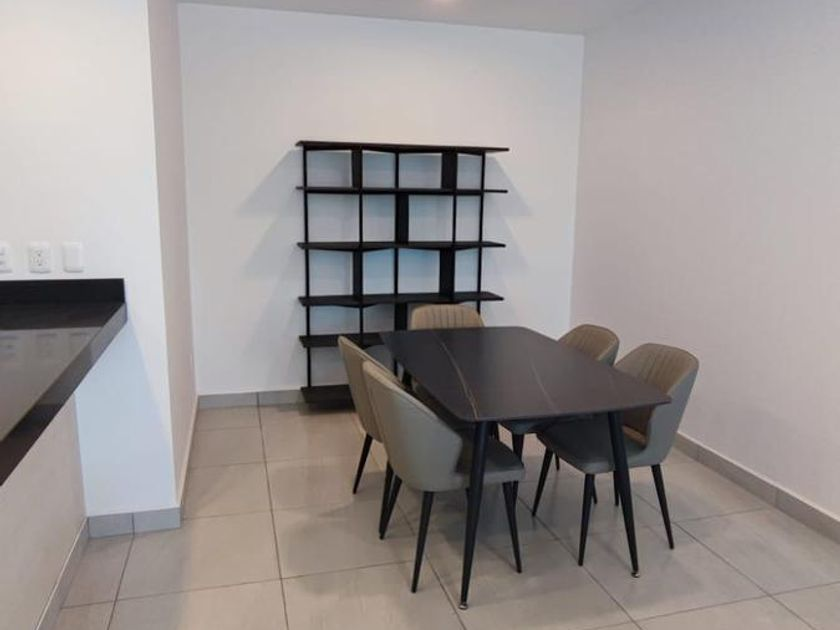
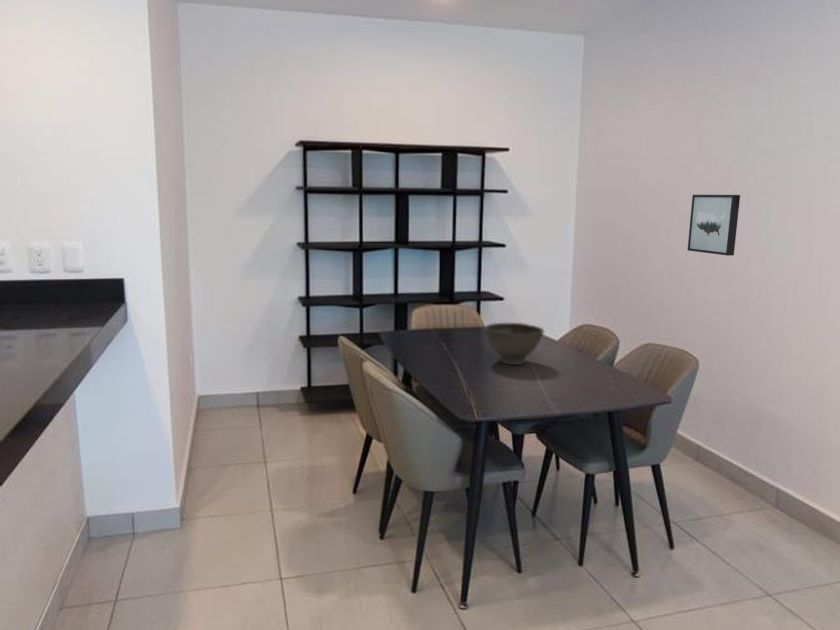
+ bowl (513, 344)
+ wall art (712, 224)
